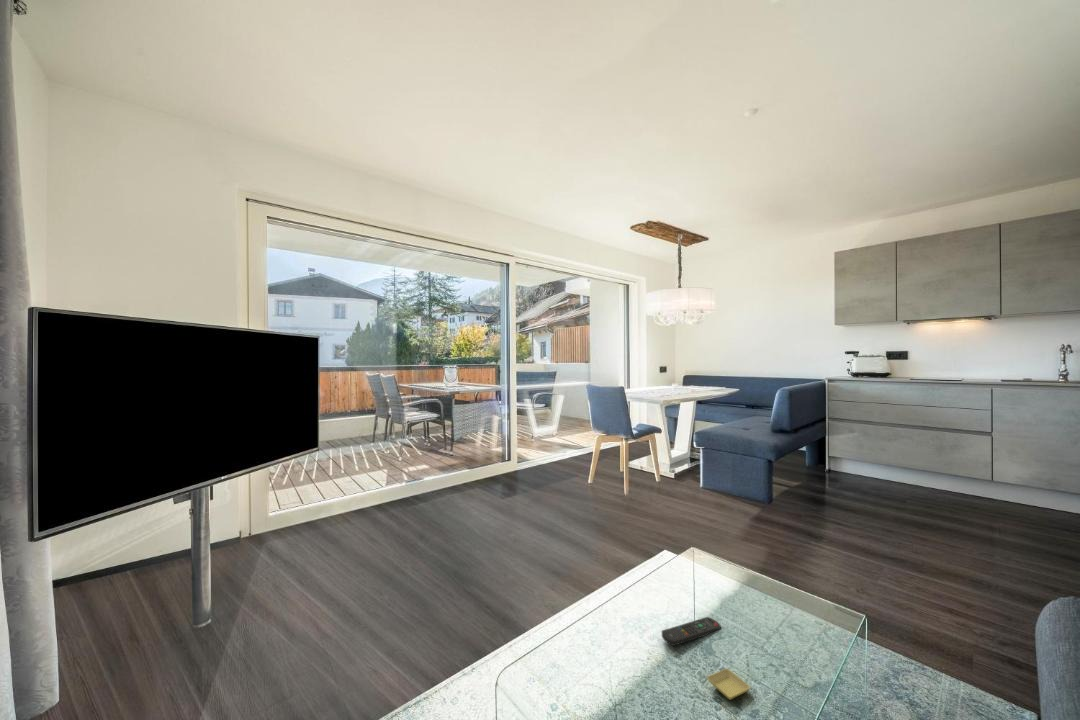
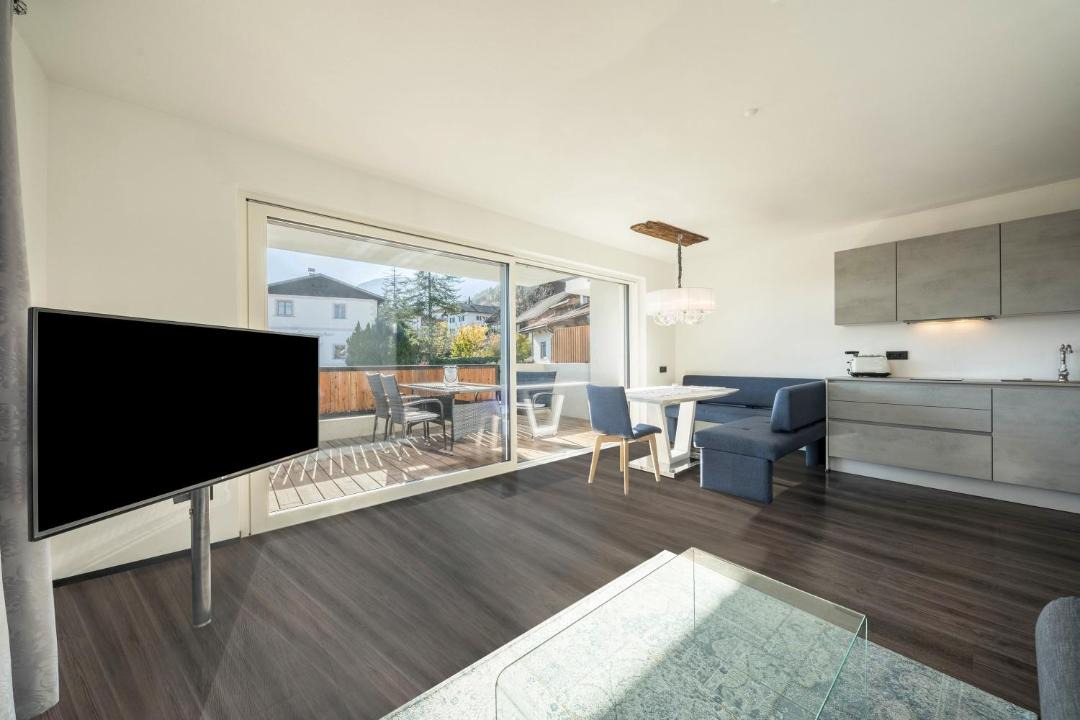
- saucer (728, 685)
- remote control (691, 630)
